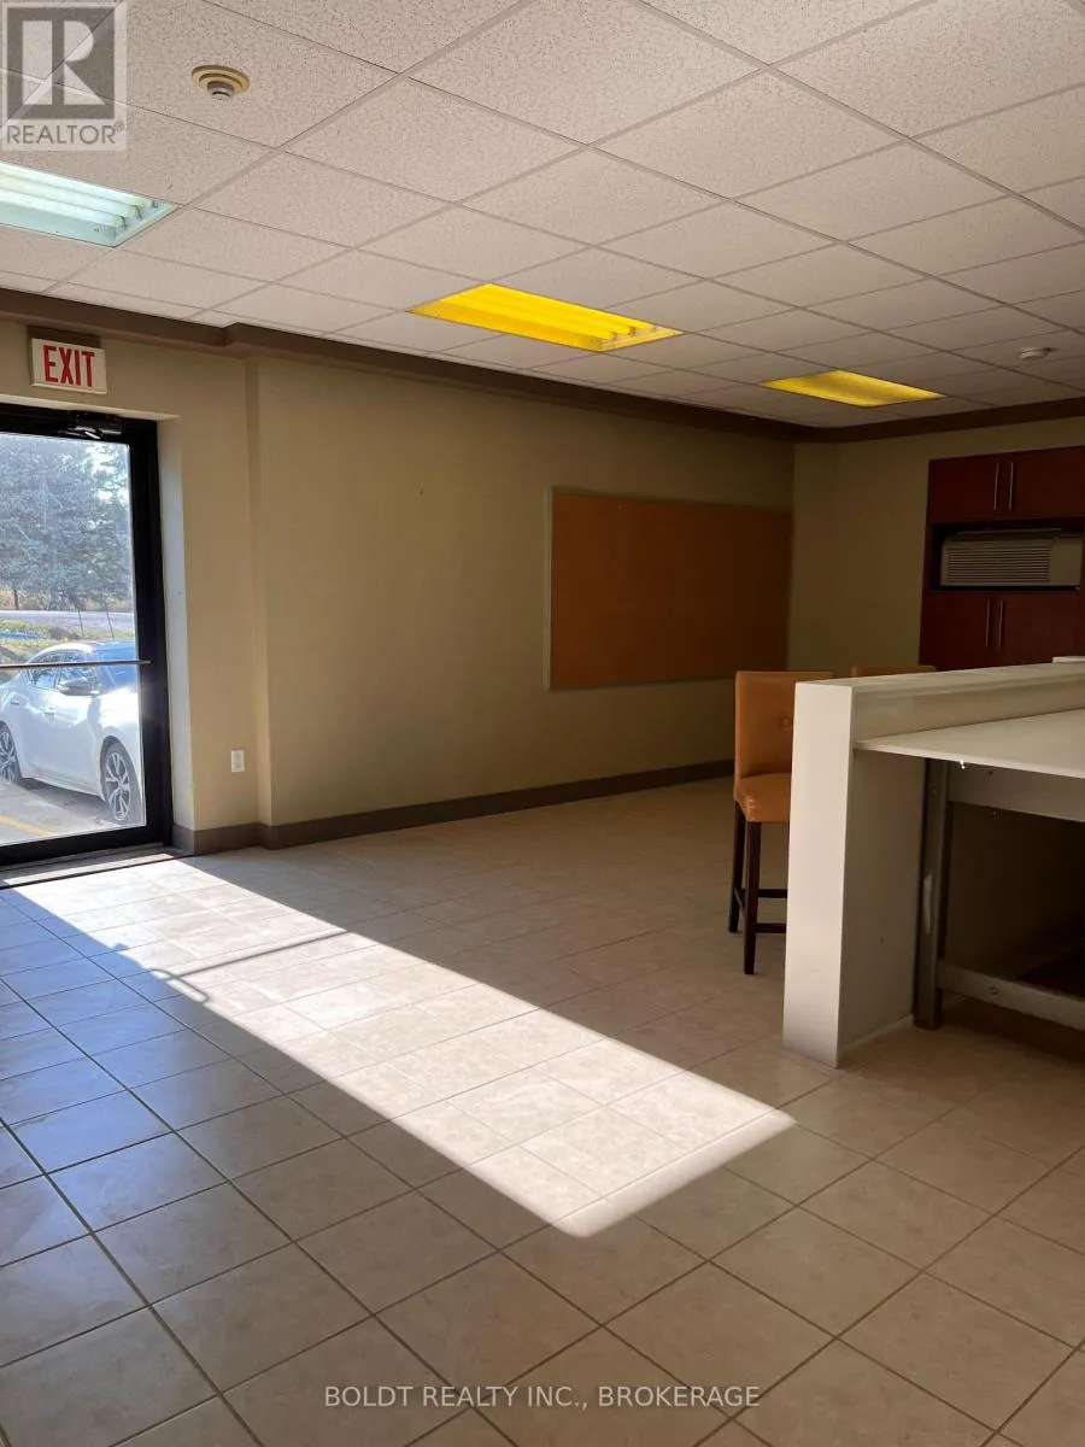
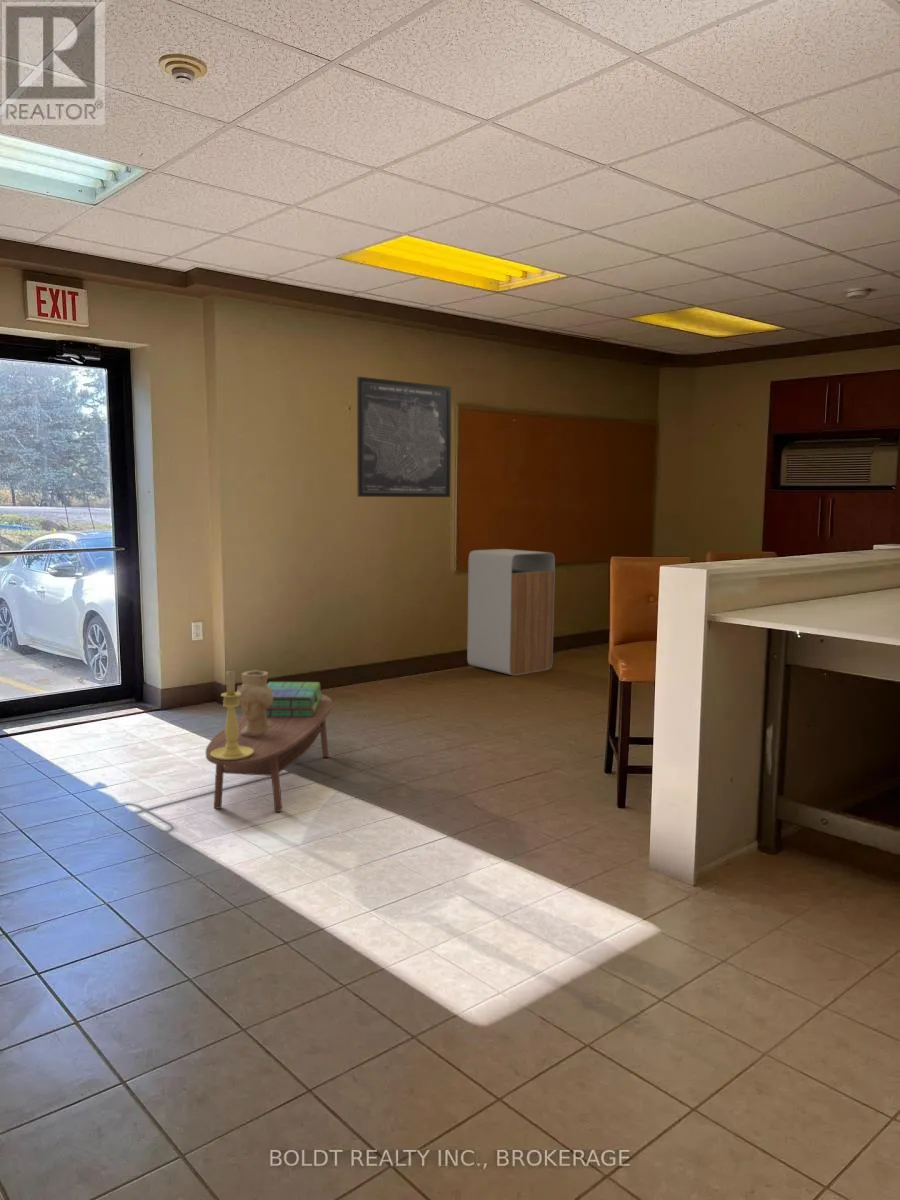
+ trash can (510, 610)
+ candle holder (231, 711)
+ decorative vase (255, 703)
+ wall art (405, 439)
+ stack of books (289, 698)
+ coffee table (276, 751)
